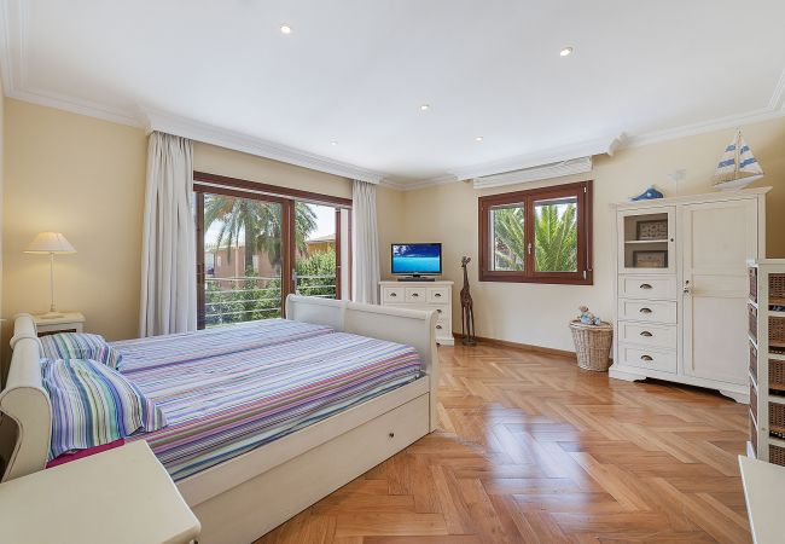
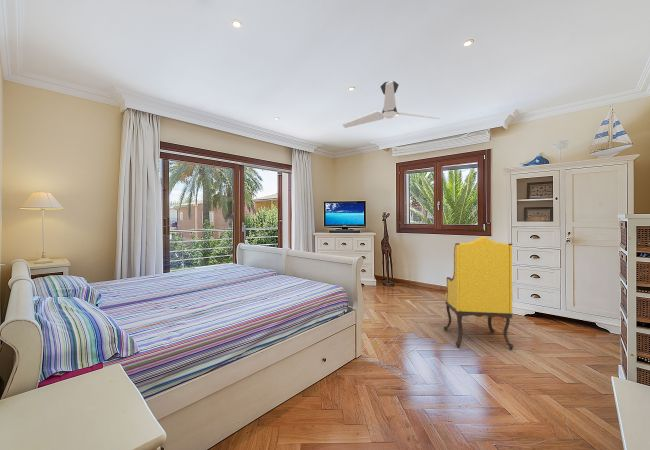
+ ceiling fan (389, 95)
+ armchair (475, 287)
